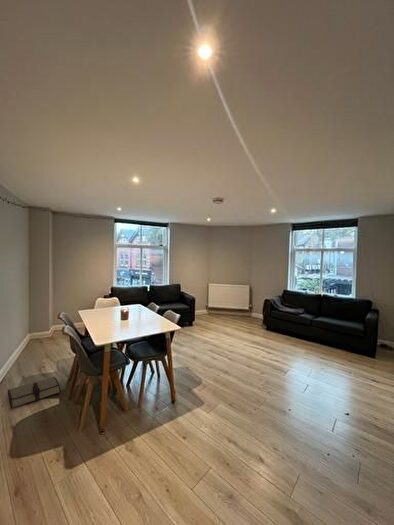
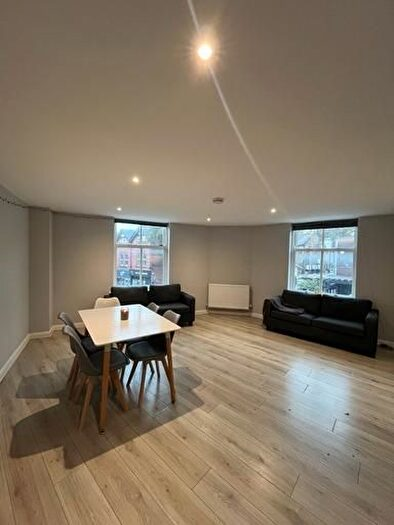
- tool roll (34, 387)
